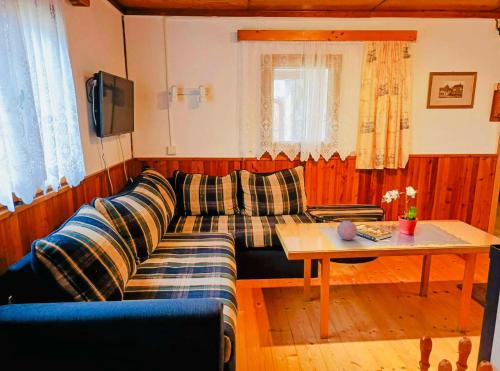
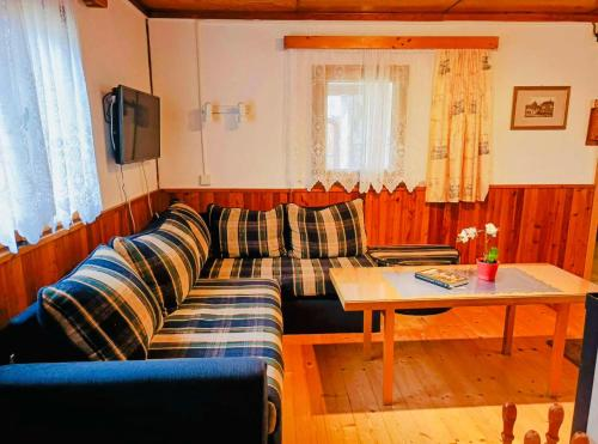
- decorative egg (347, 230)
